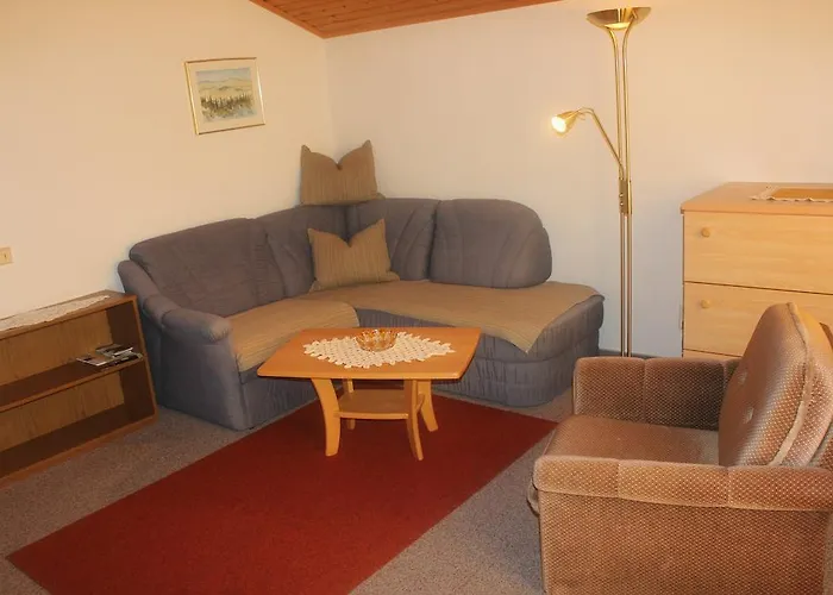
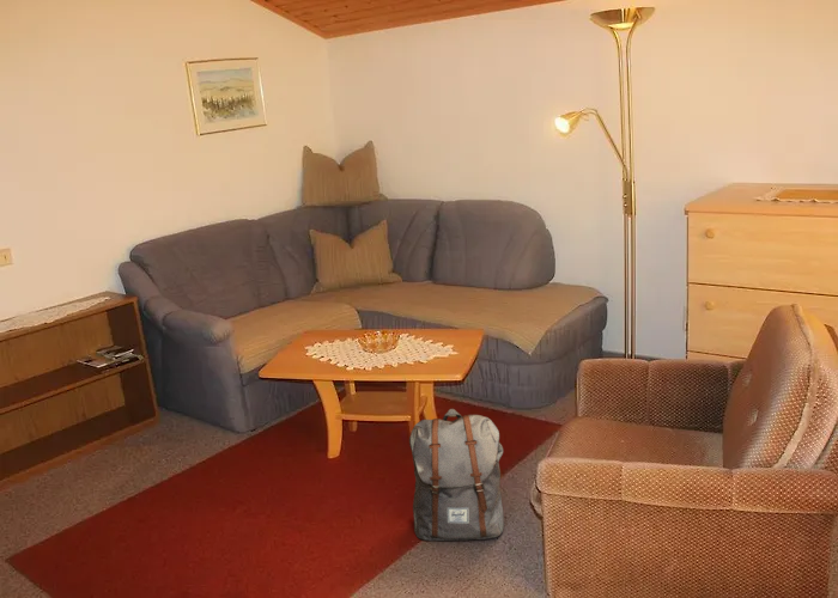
+ backpack (454, 470)
